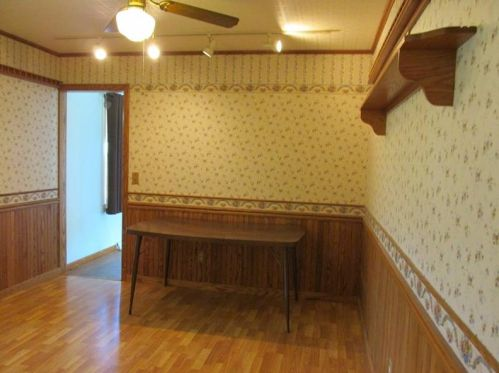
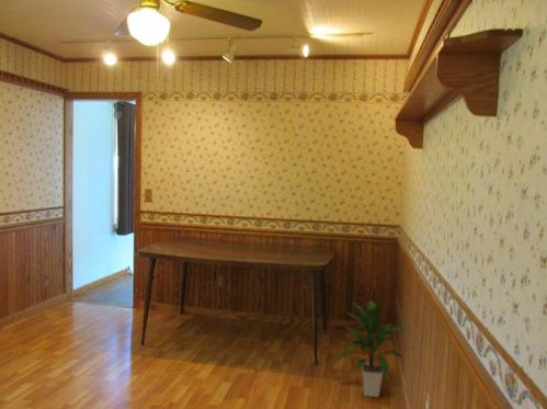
+ indoor plant (369, 345)
